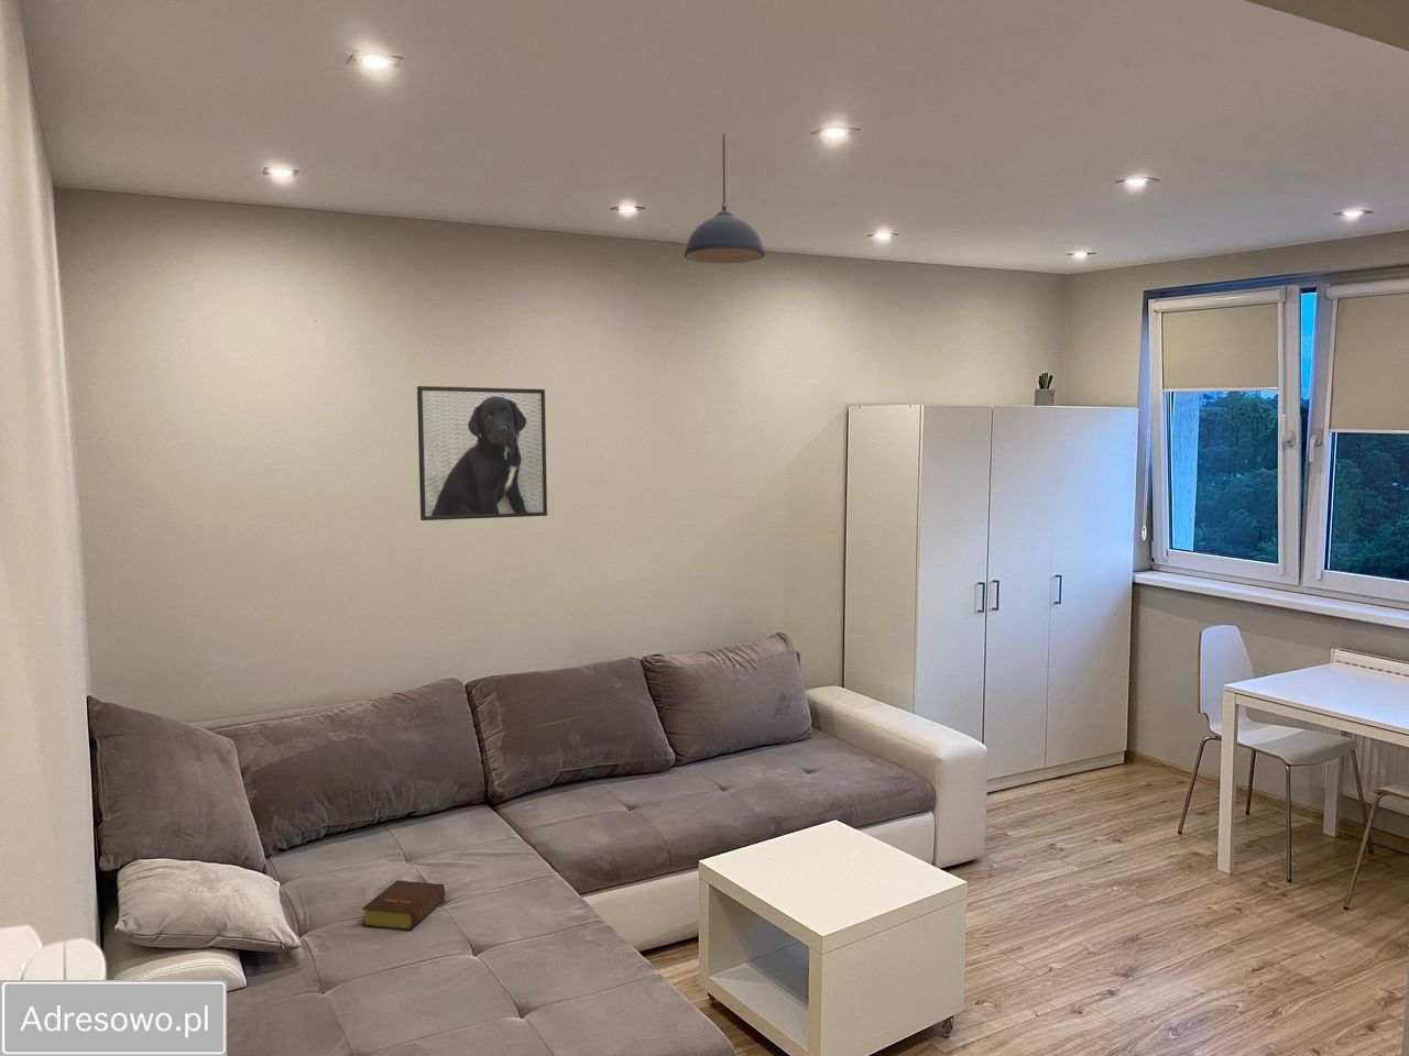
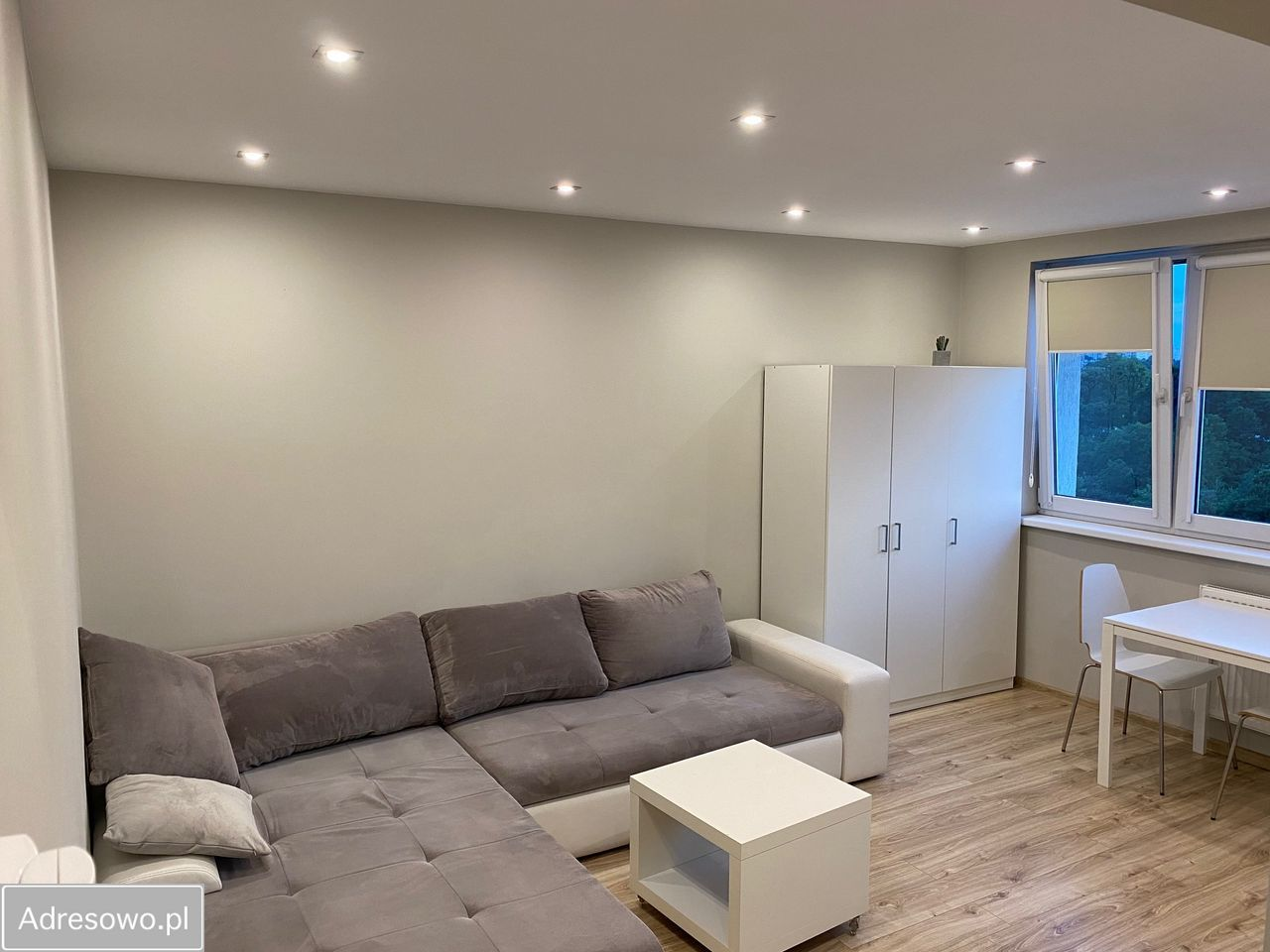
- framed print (485, 454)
- bible (404, 904)
- pendant light (723, 195)
